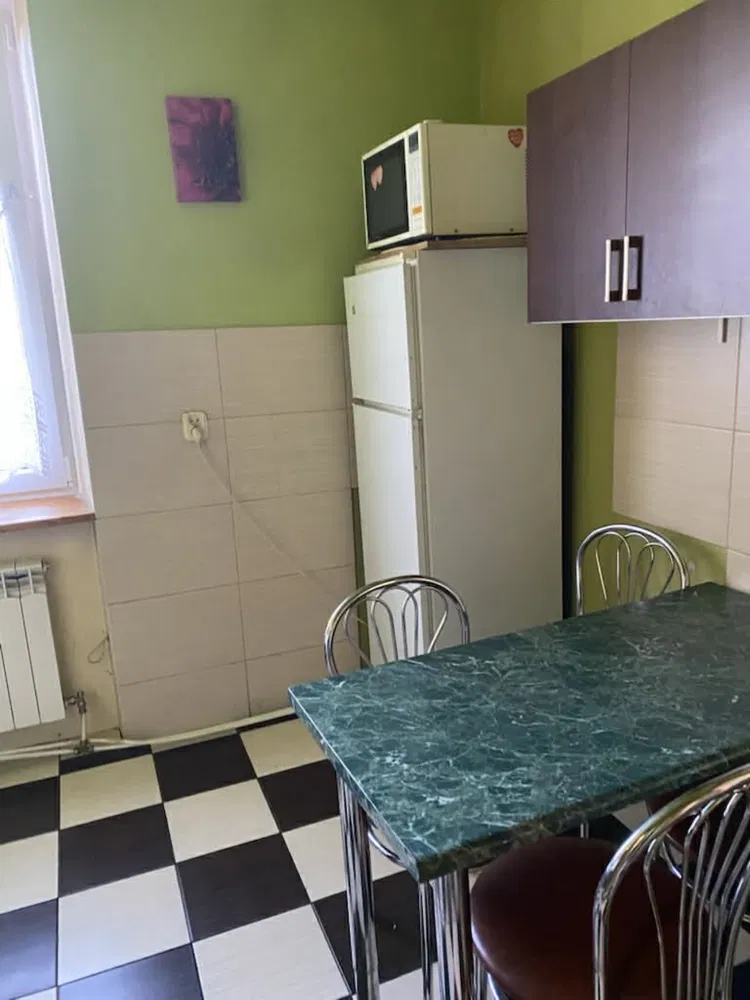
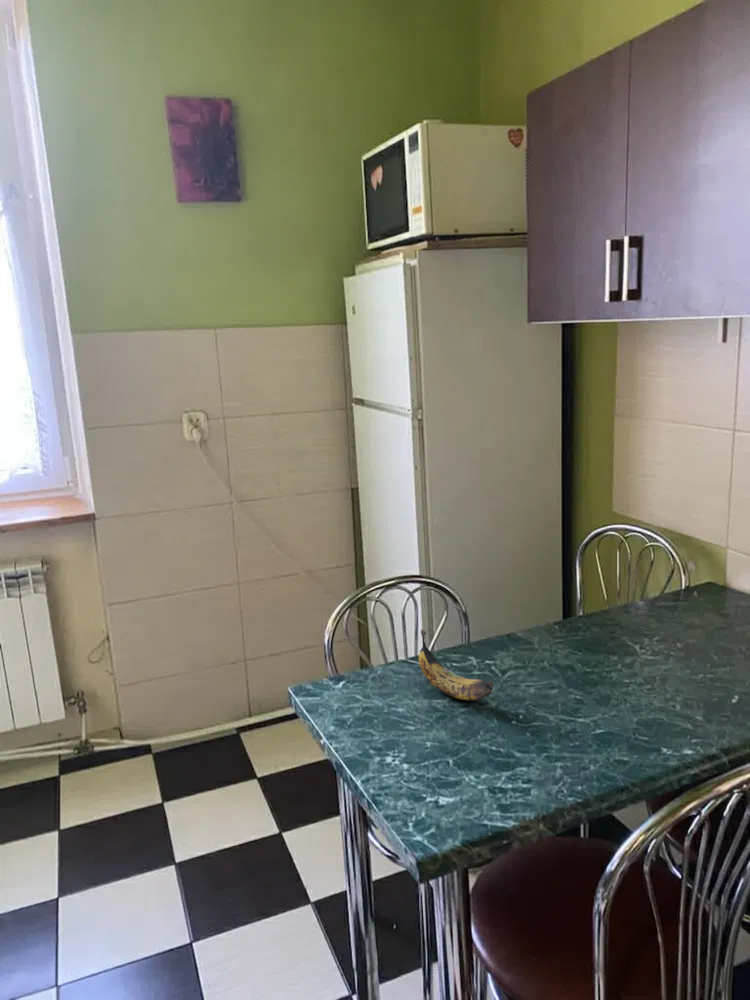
+ banana (452, 672)
